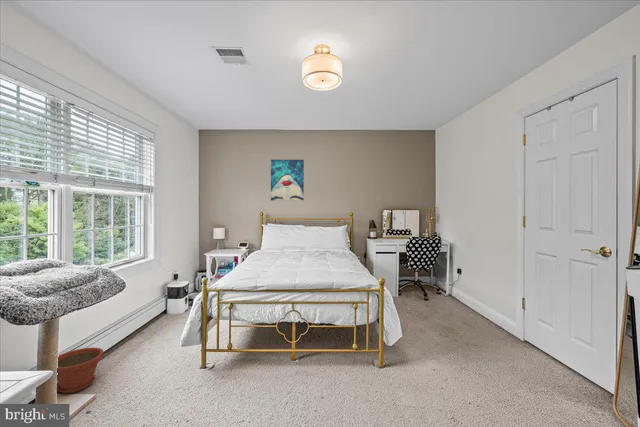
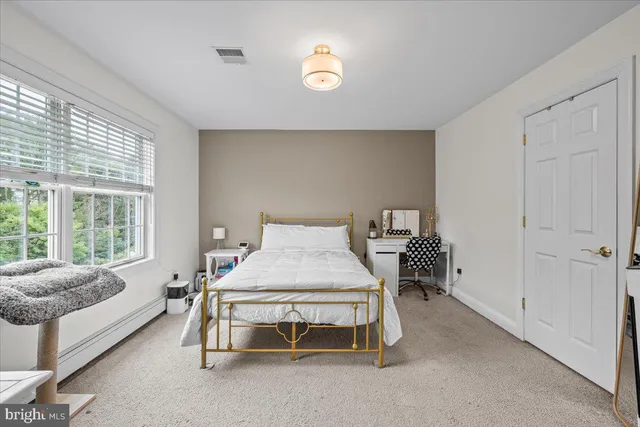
- plant pot (76, 371)
- wall art (287, 180)
